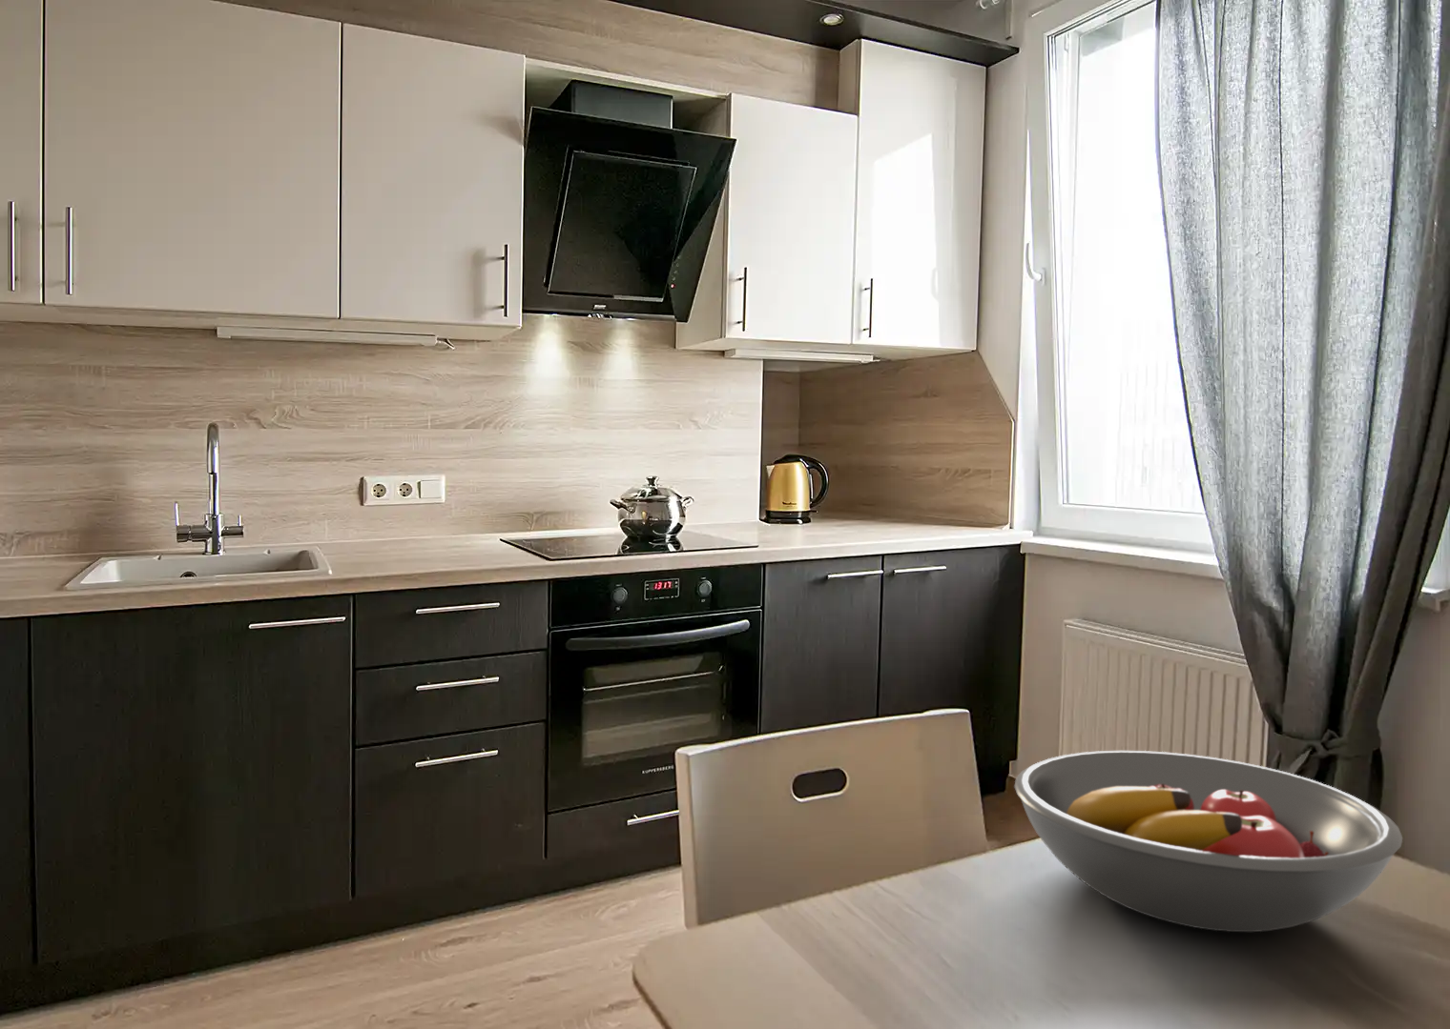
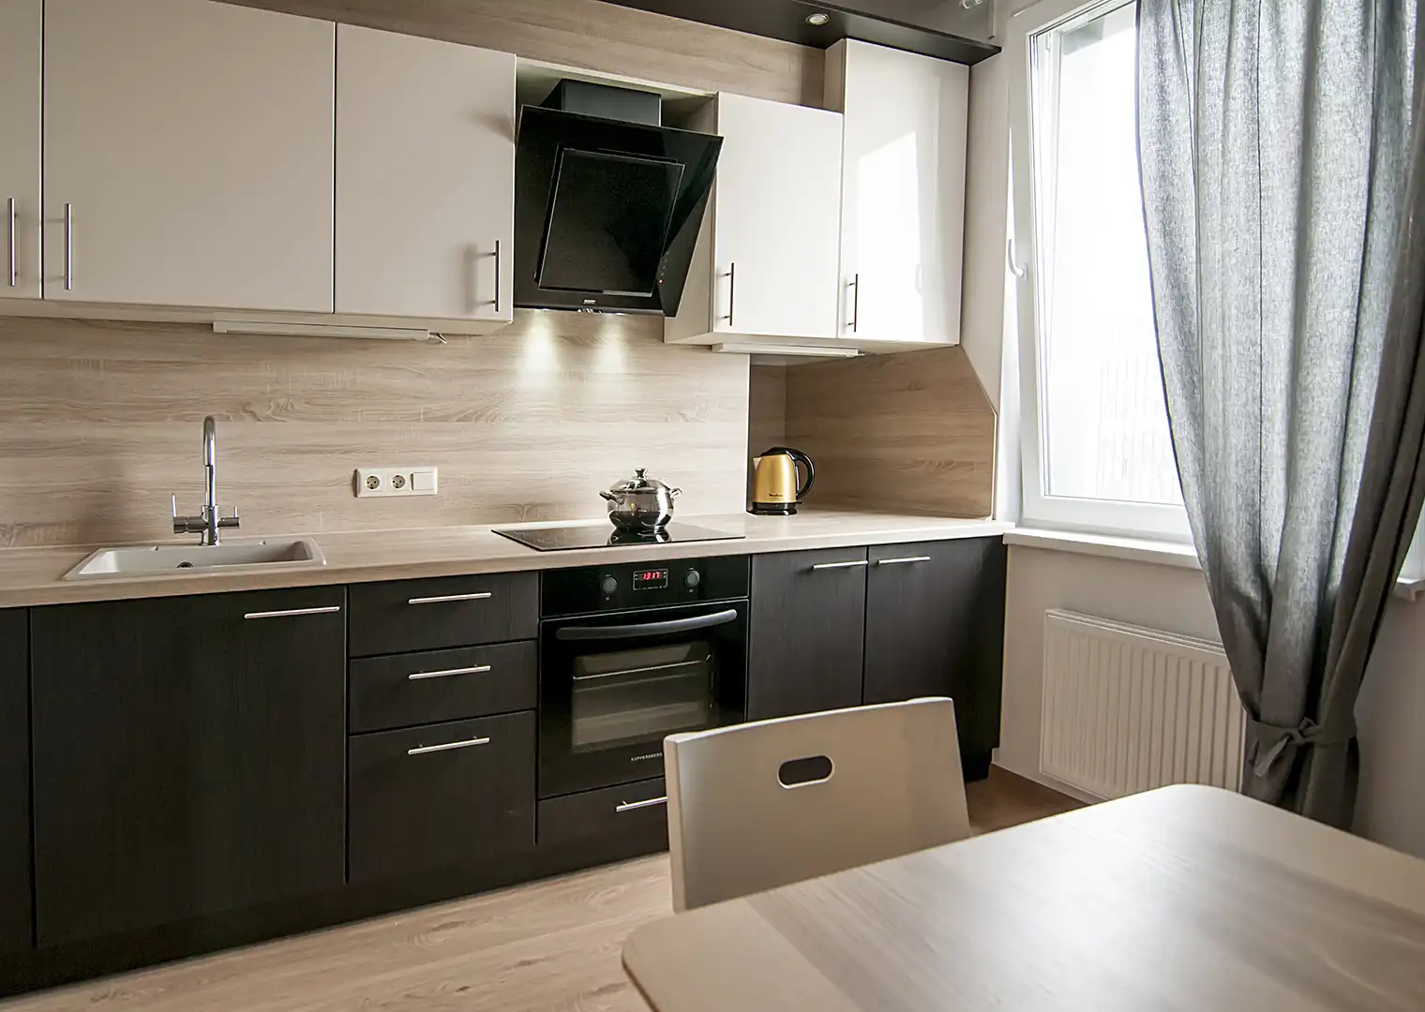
- fruit bowl (1193, 834)
